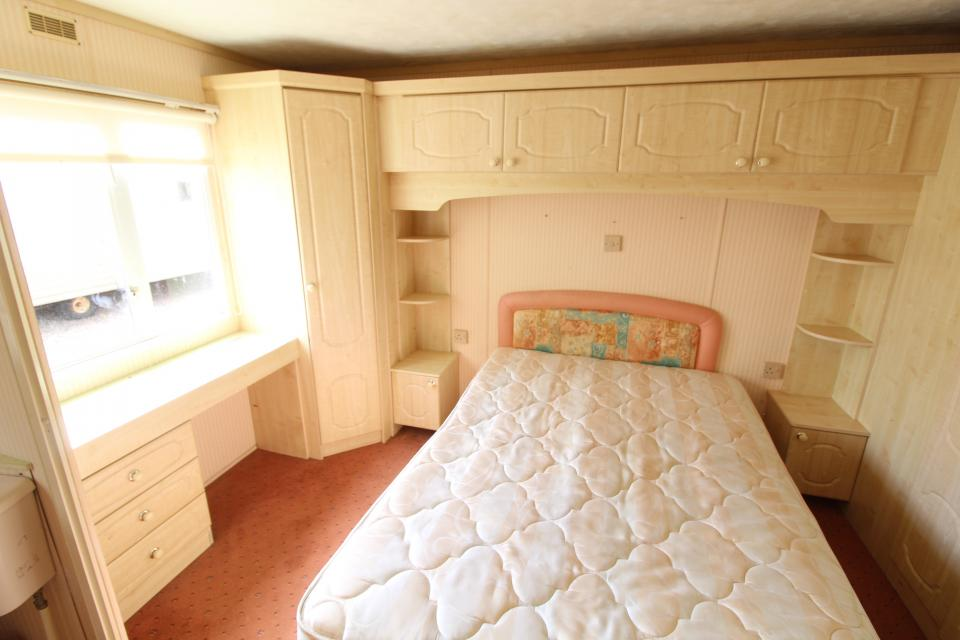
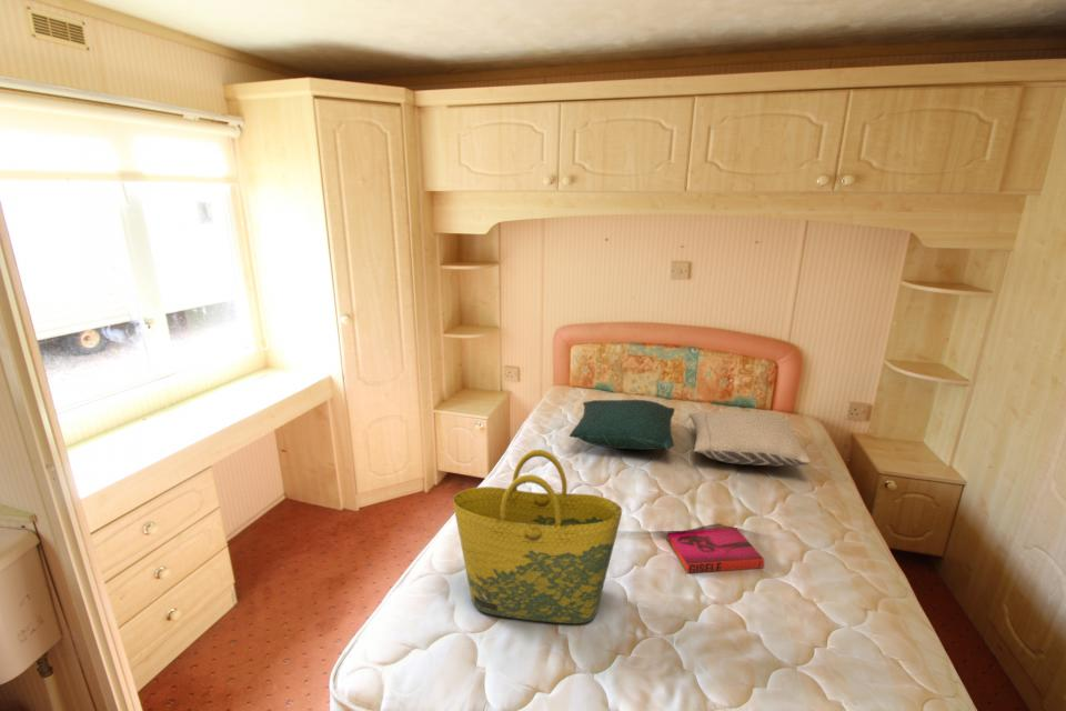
+ tote bag (534, 532)
+ hardback book (713, 549)
+ pillow (743, 435)
+ pillow (624, 422)
